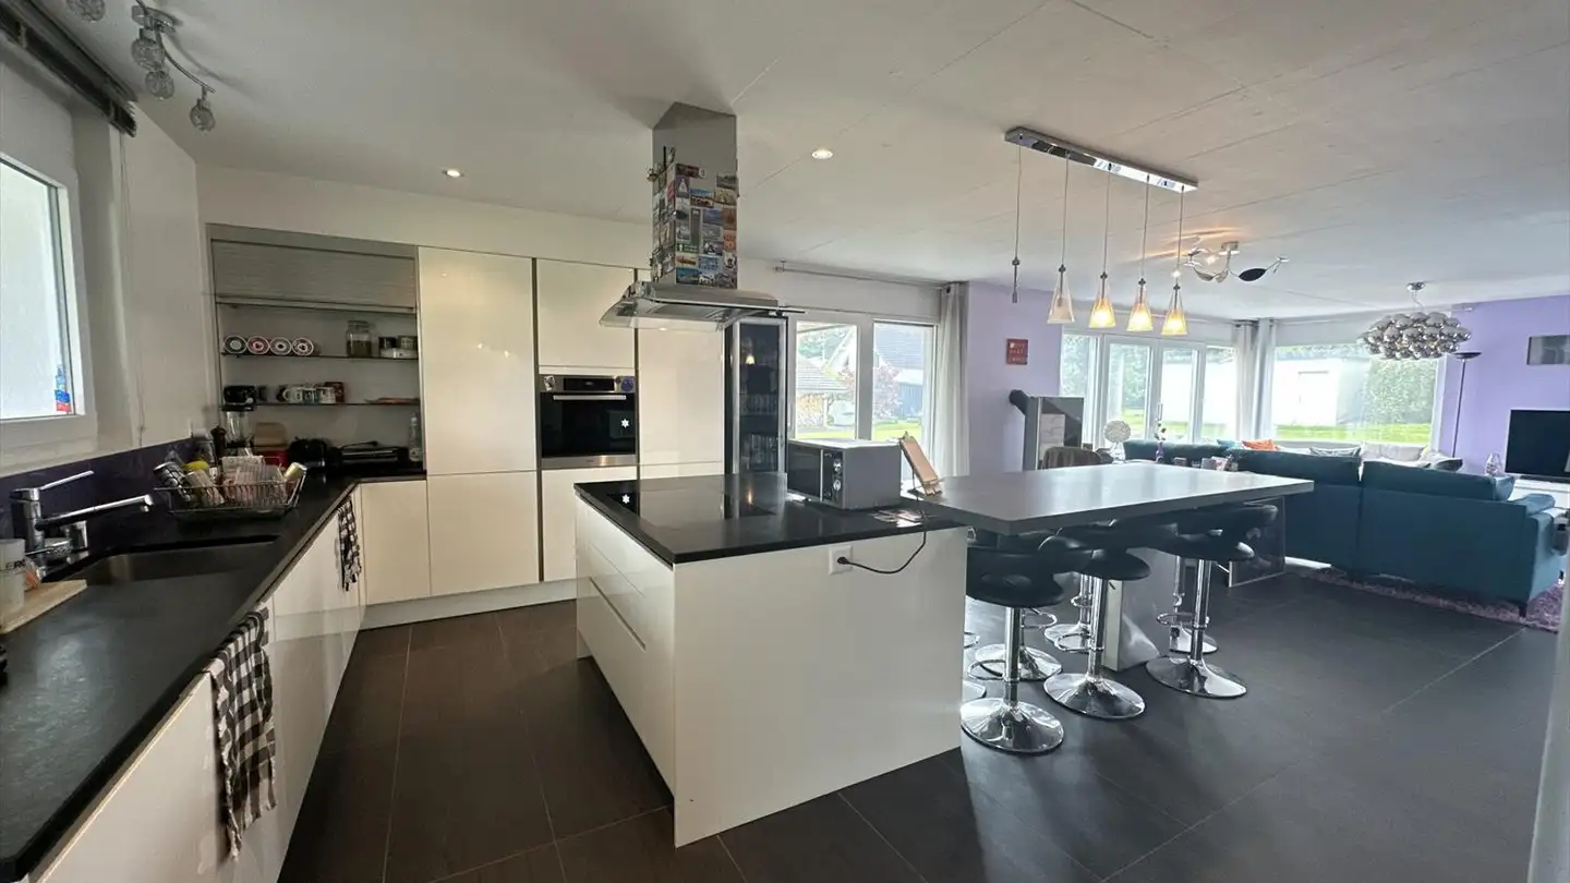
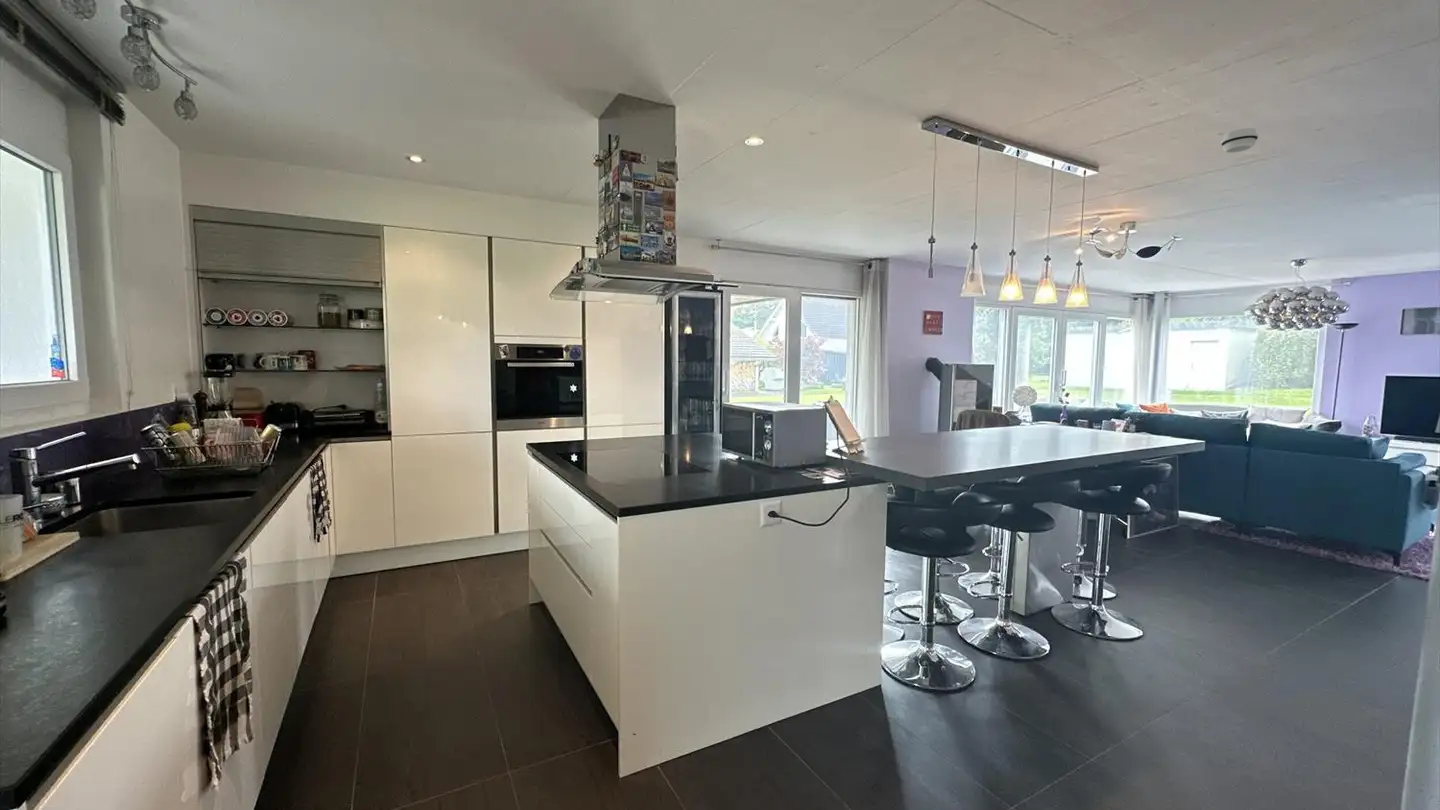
+ smoke detector (1239, 140)
